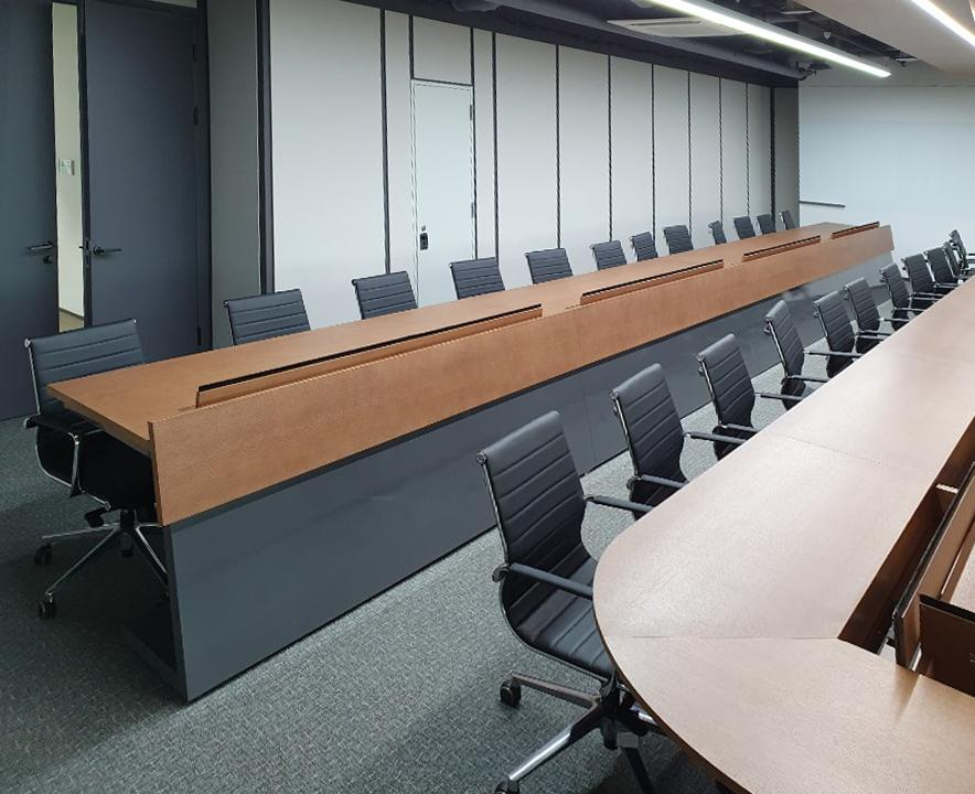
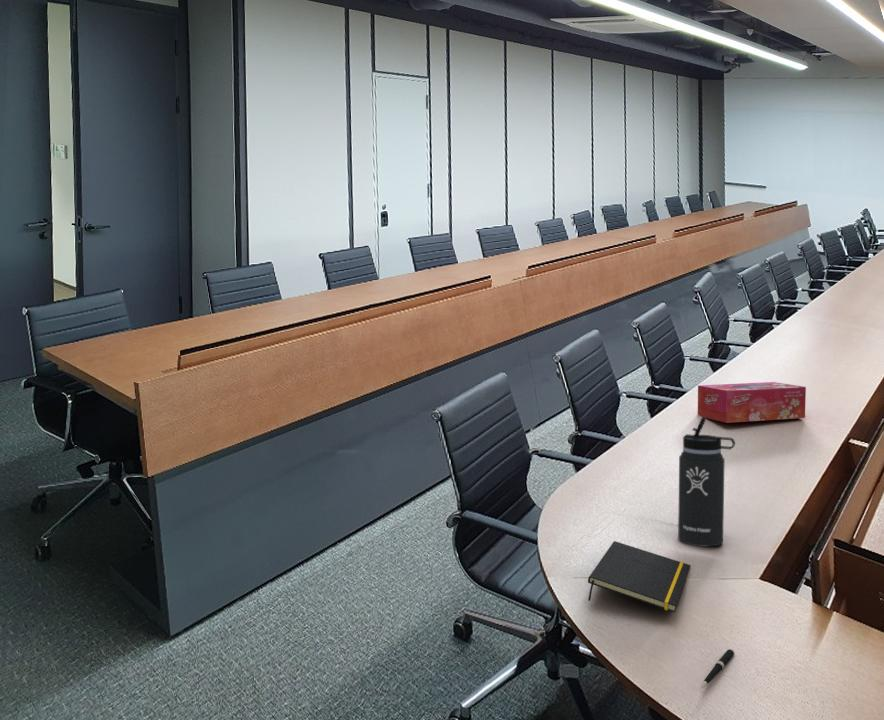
+ tissue box (750, 401)
+ notepad (641, 573)
+ thermos bottle (706, 479)
+ pen (716, 668)
